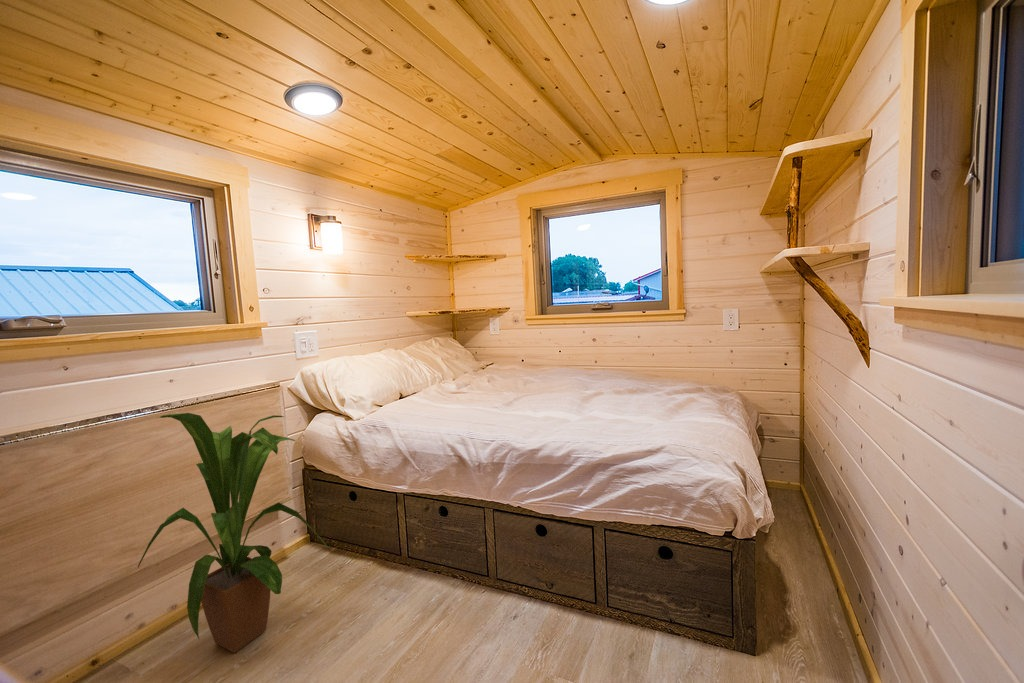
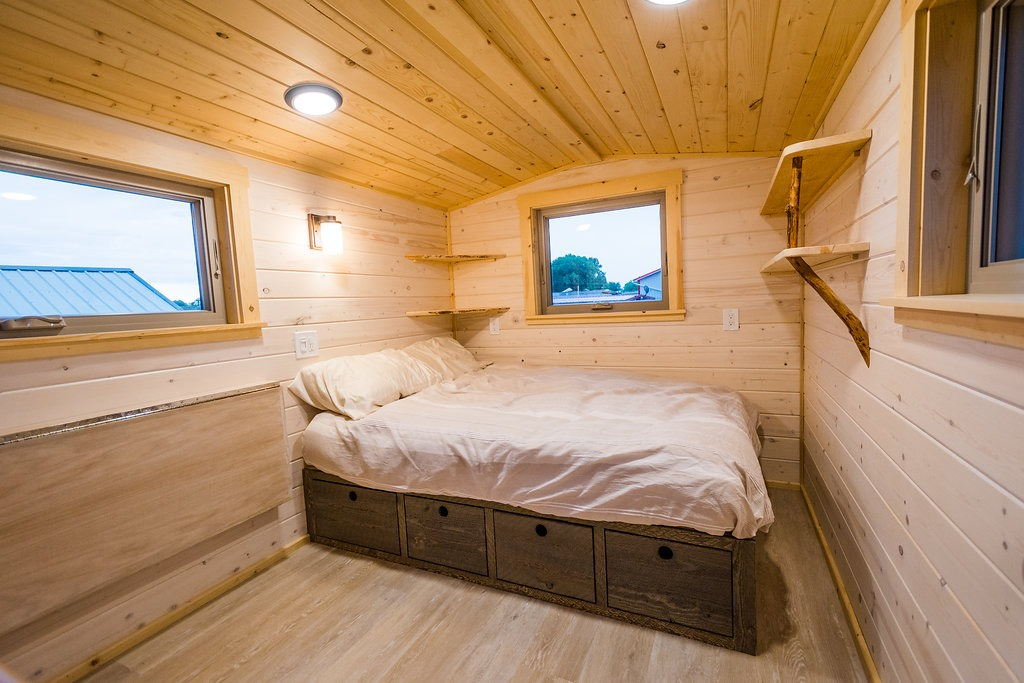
- house plant (247, 510)
